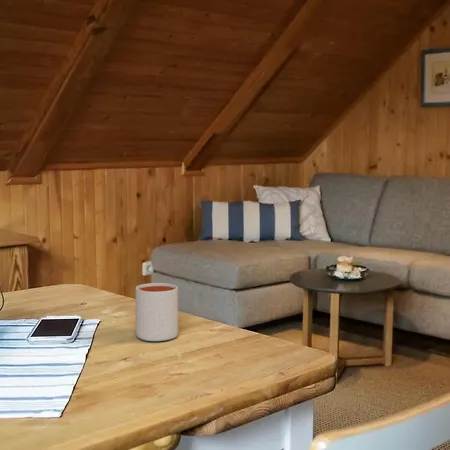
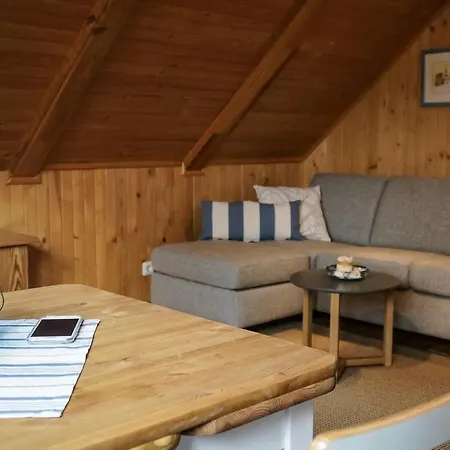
- mug (154, 310)
